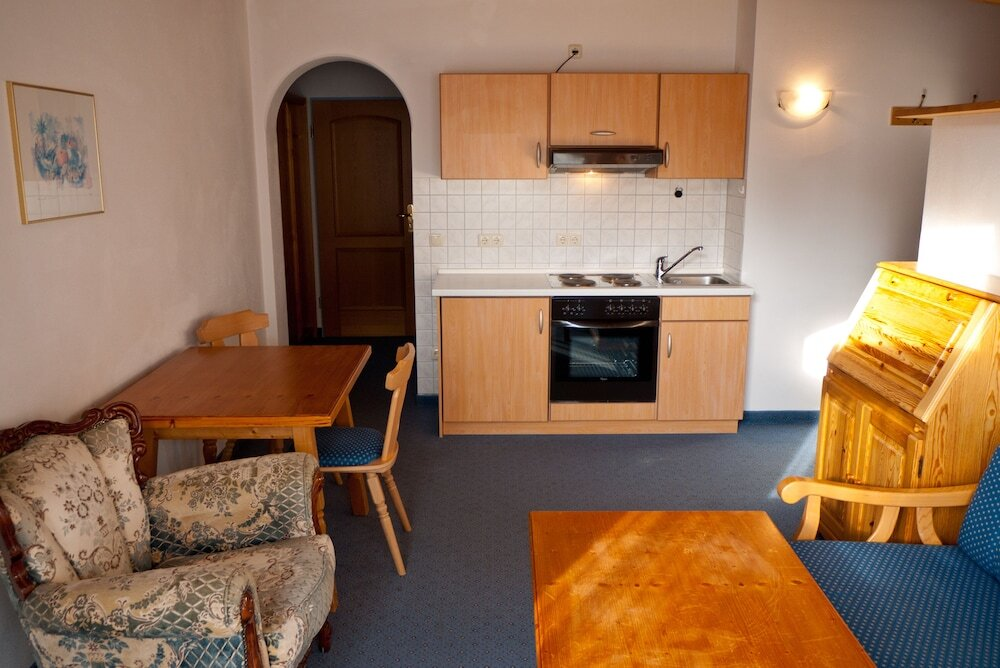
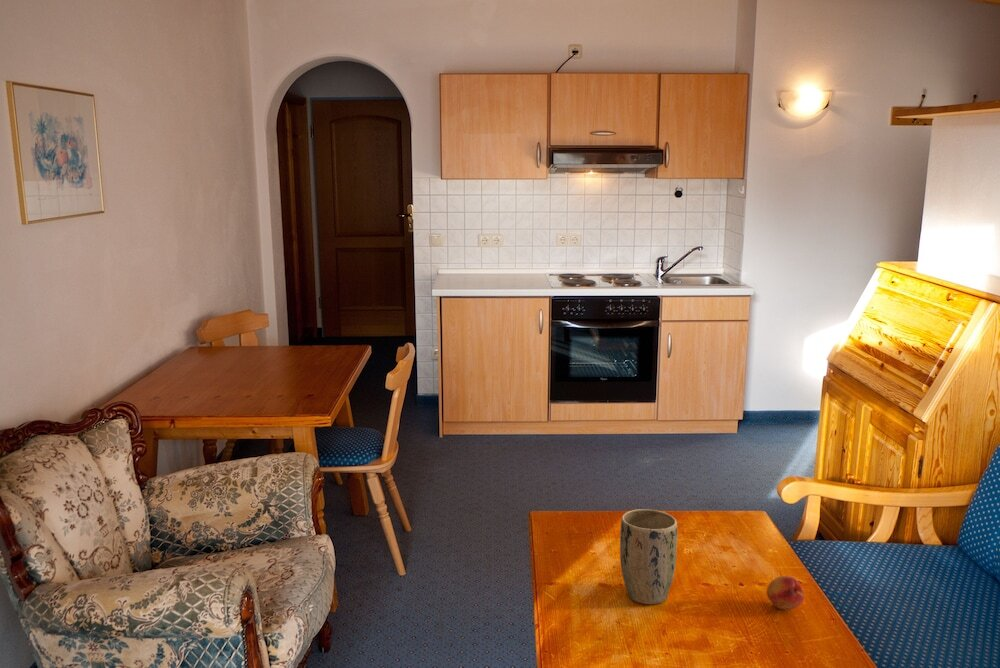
+ fruit (784, 592)
+ plant pot (647, 557)
